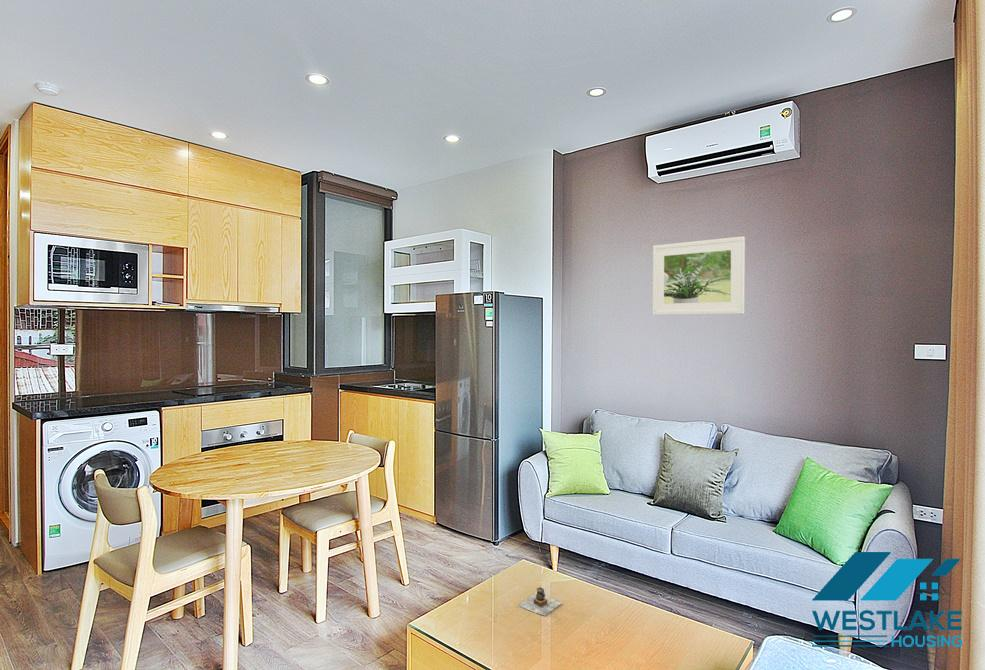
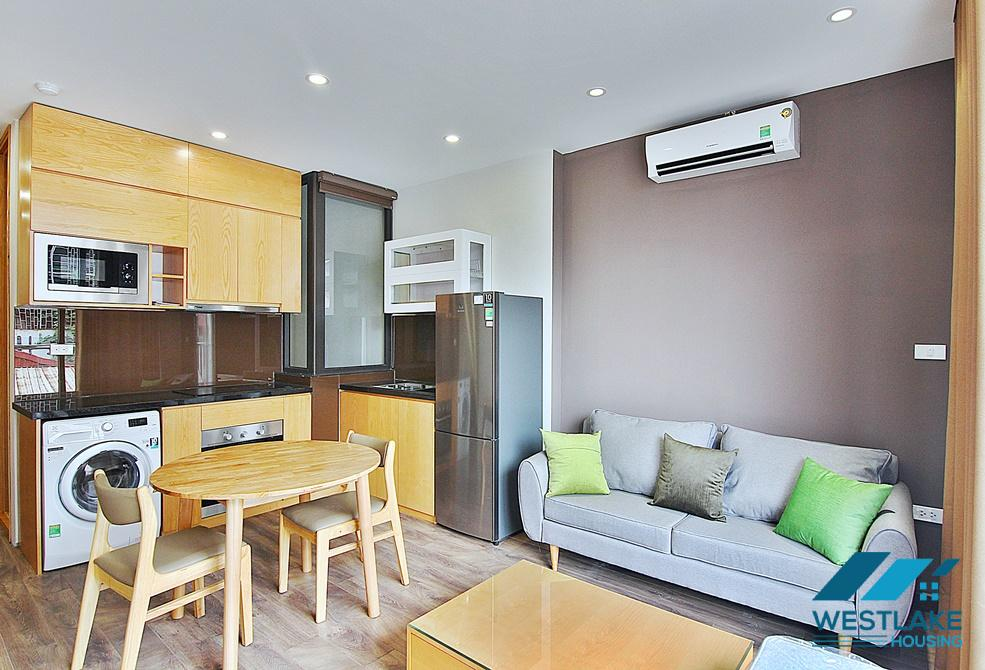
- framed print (696, 277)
- teapot (540, 595)
